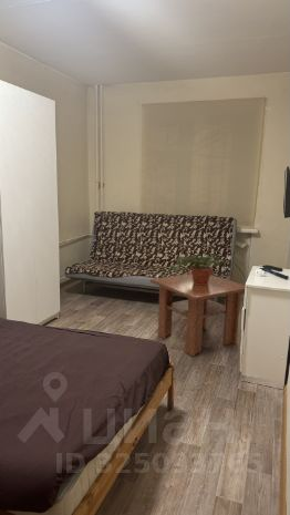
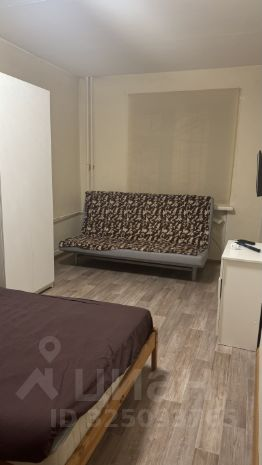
- potted plant (197, 266)
- coffee table (197, 311)
